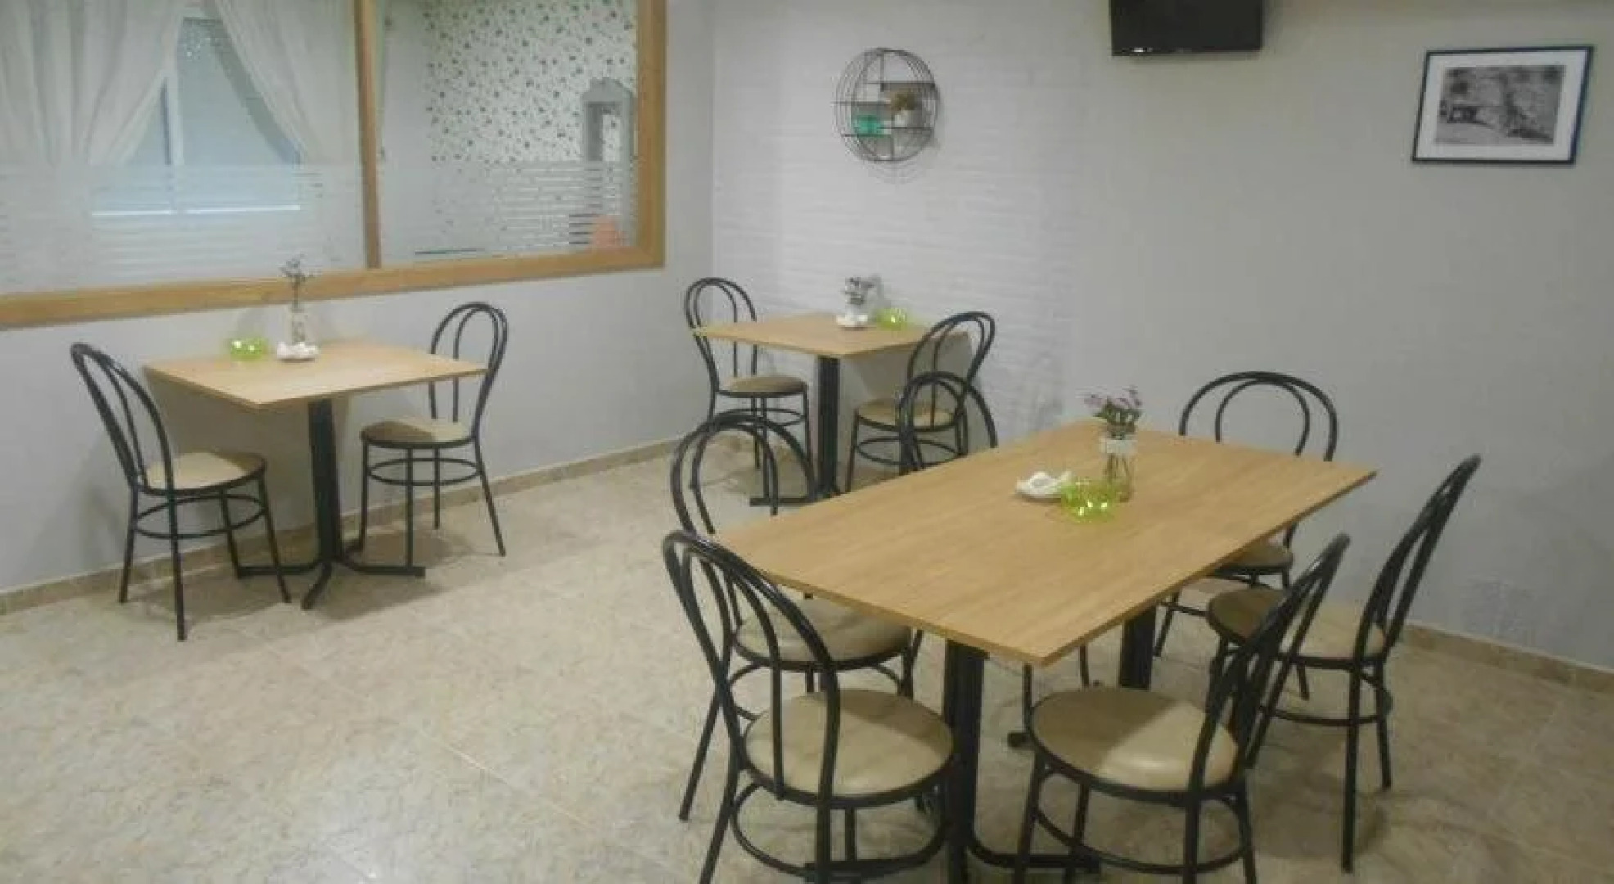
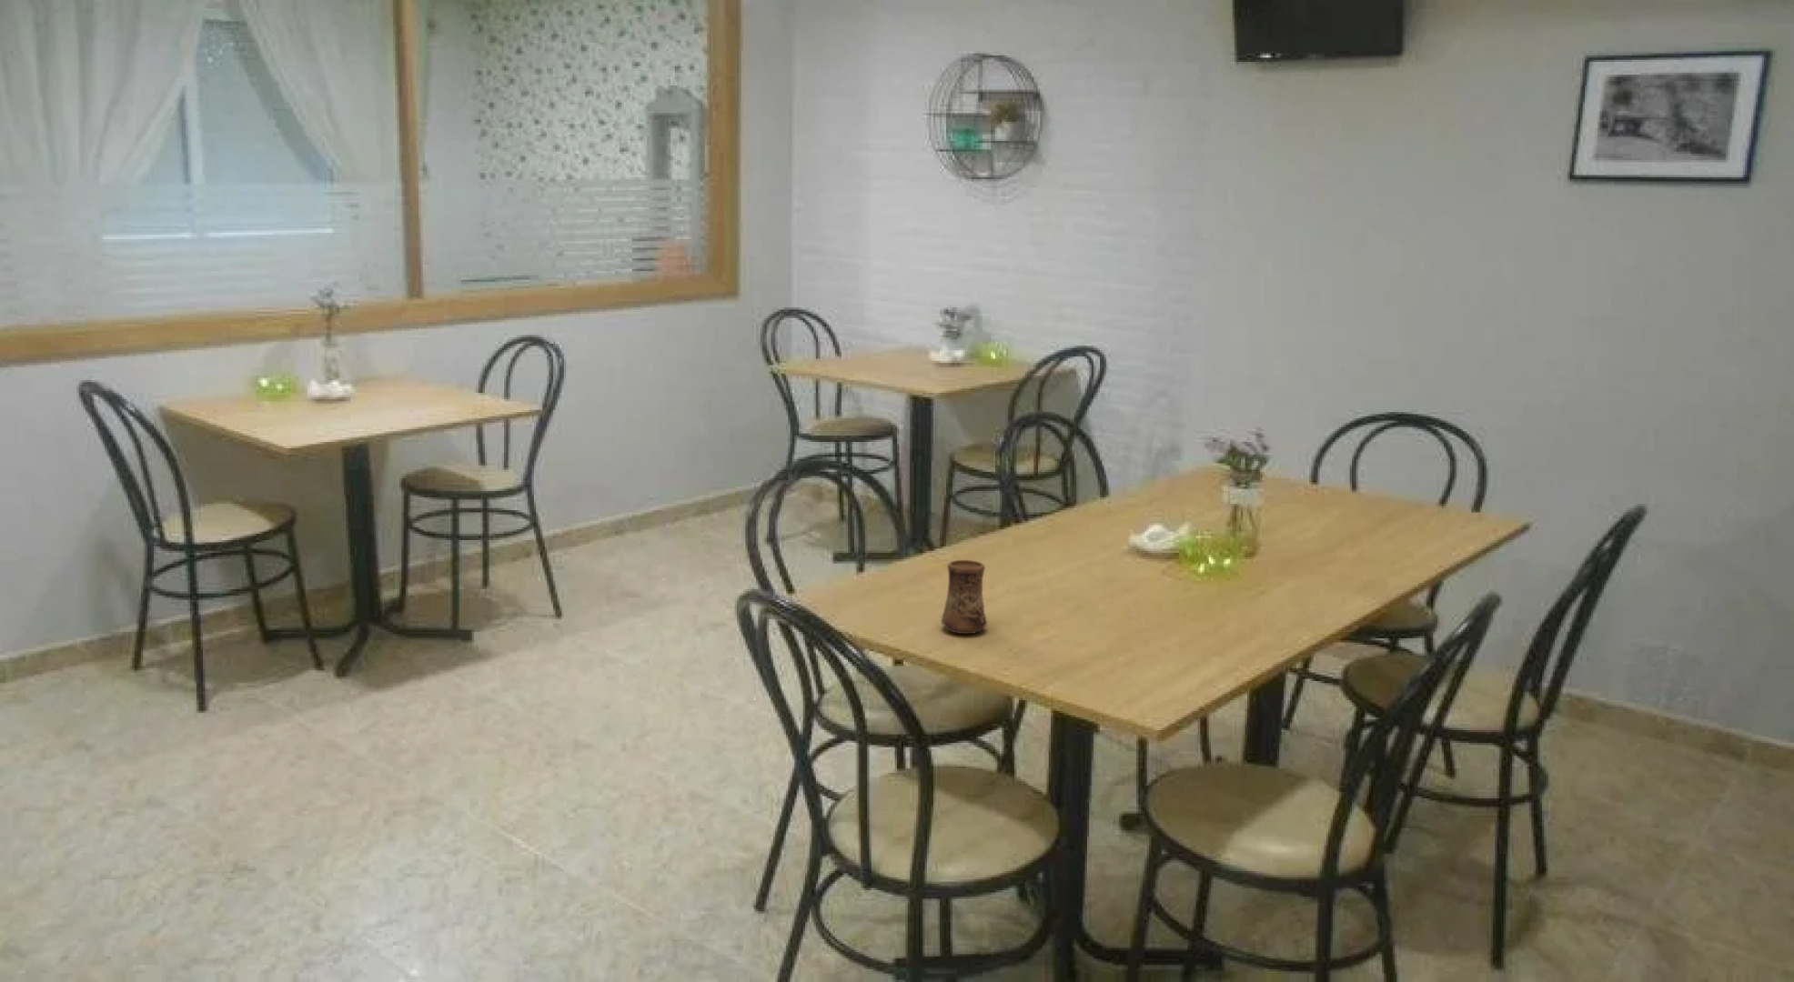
+ cup (964, 596)
